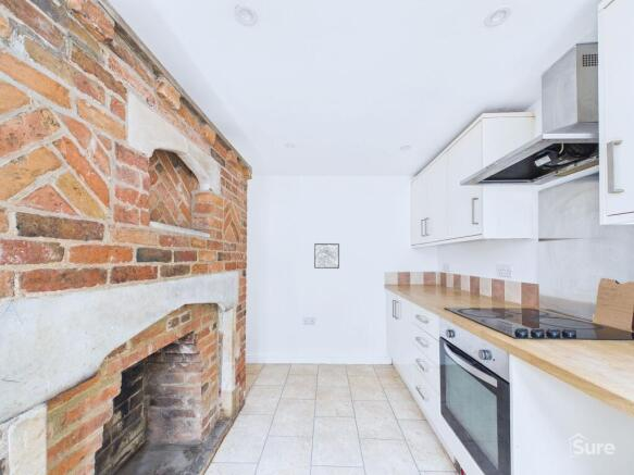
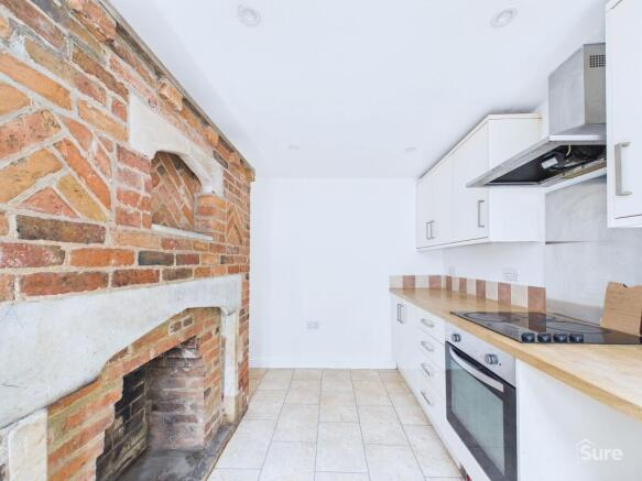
- wall art (326, 255)
